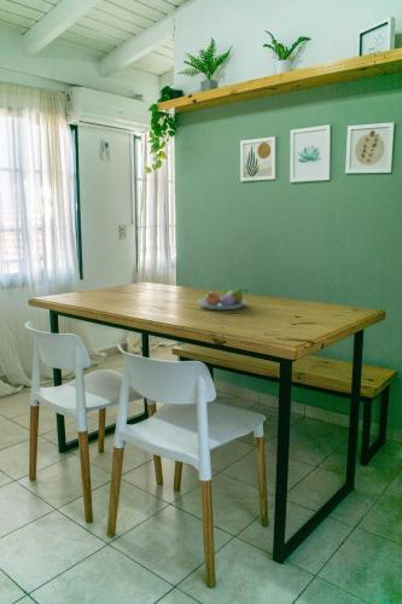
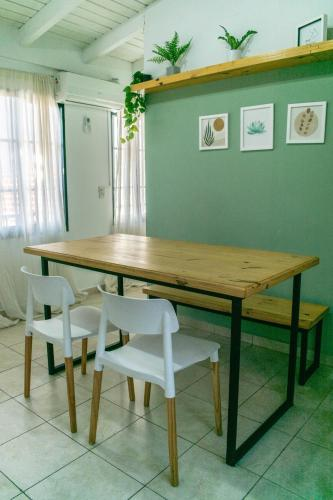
- fruit bowl (223, 296)
